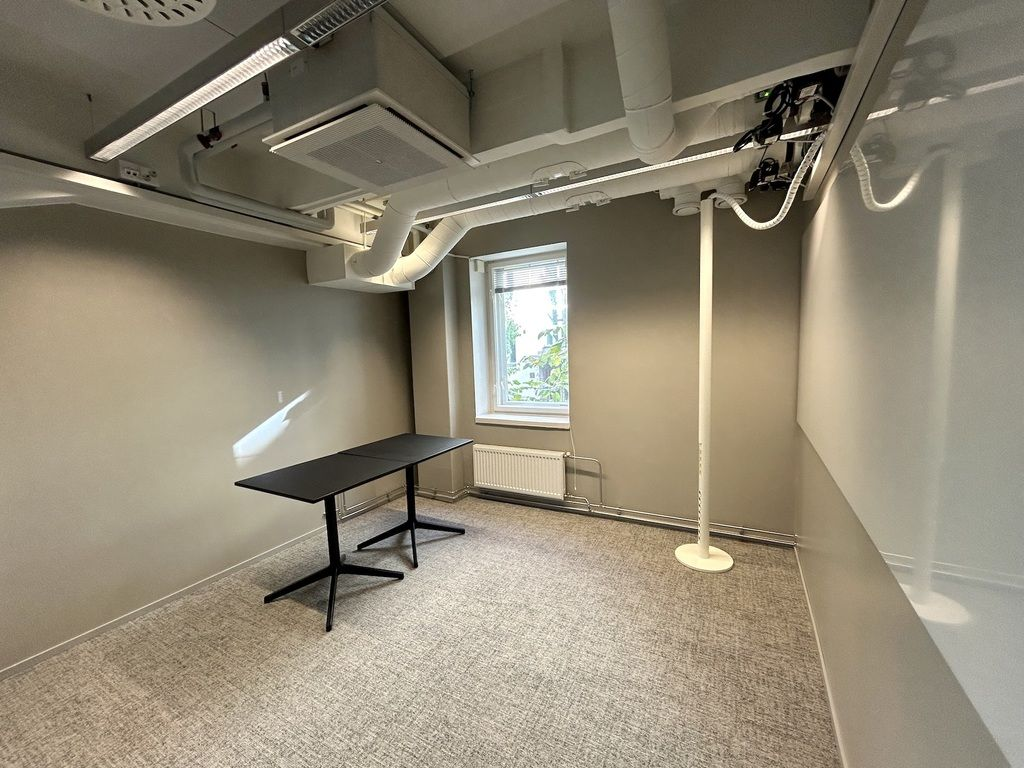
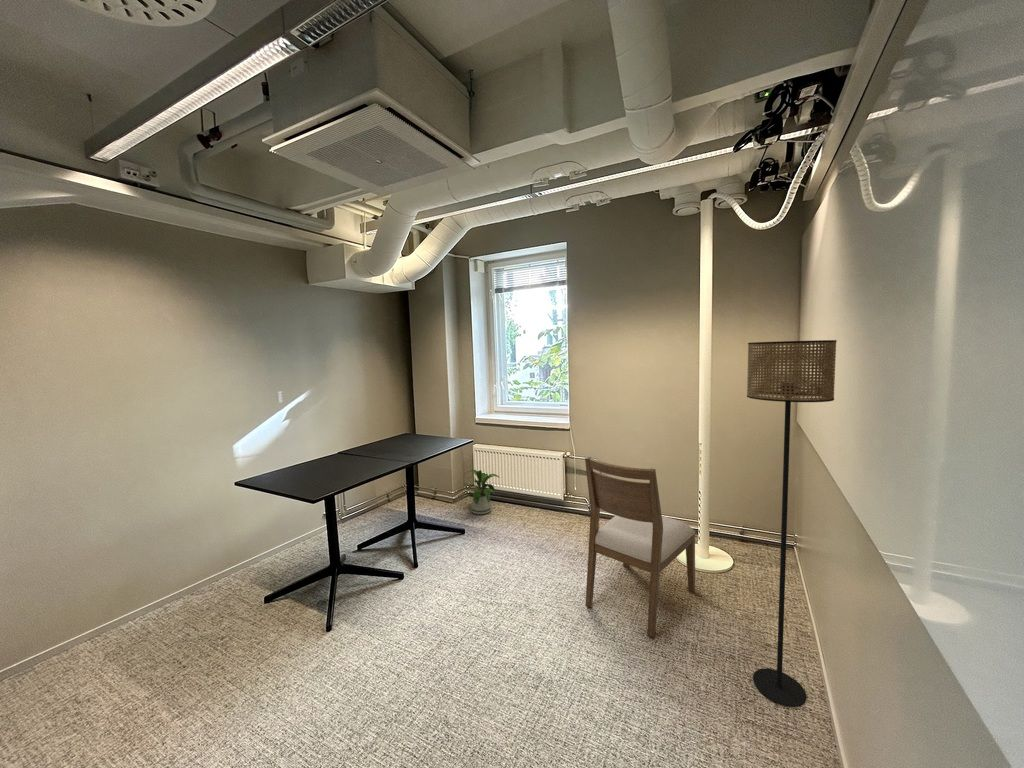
+ floor lamp (784, 520)
+ chair (638, 526)
+ house plant (484, 487)
